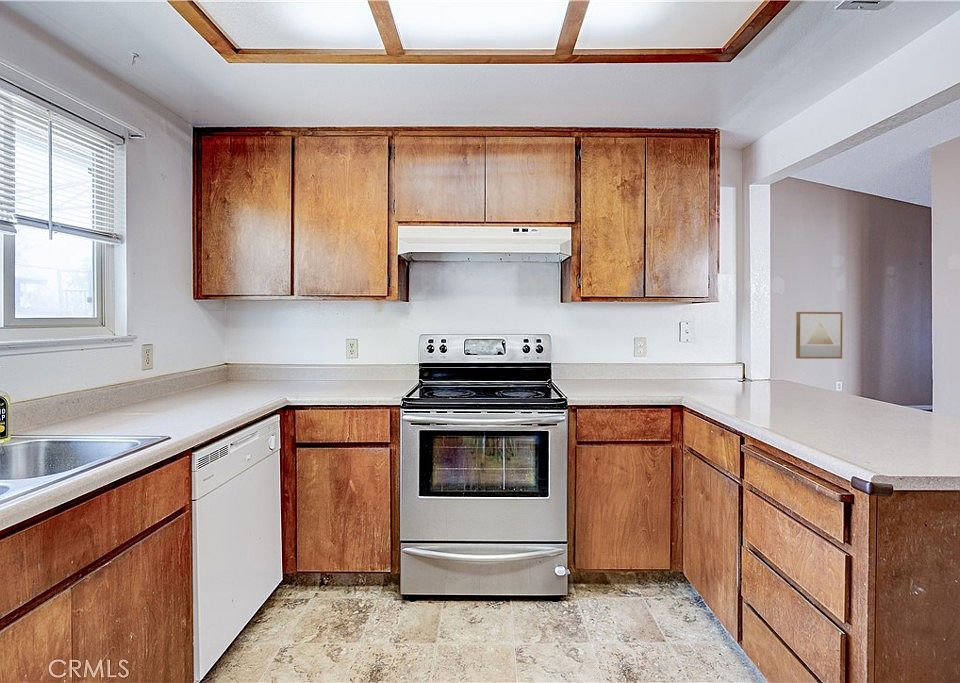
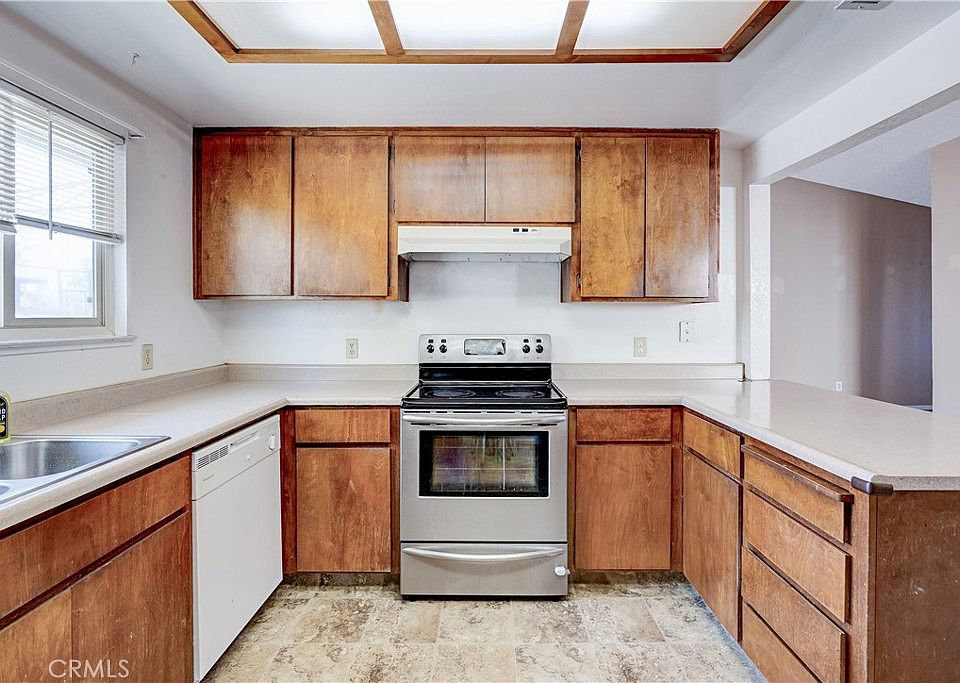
- wall art (819, 335)
